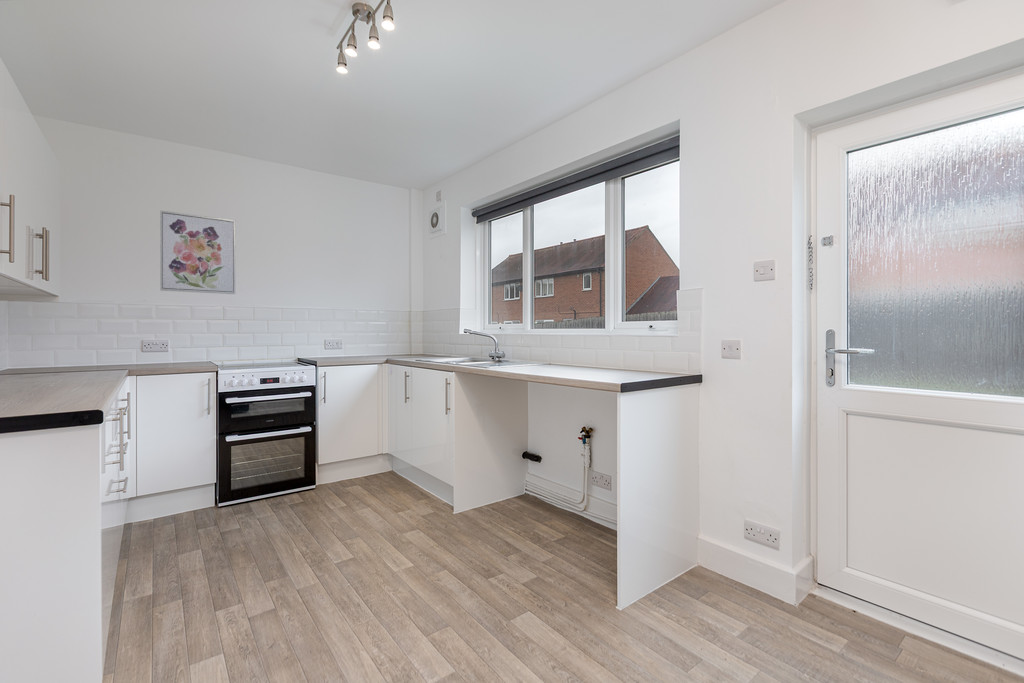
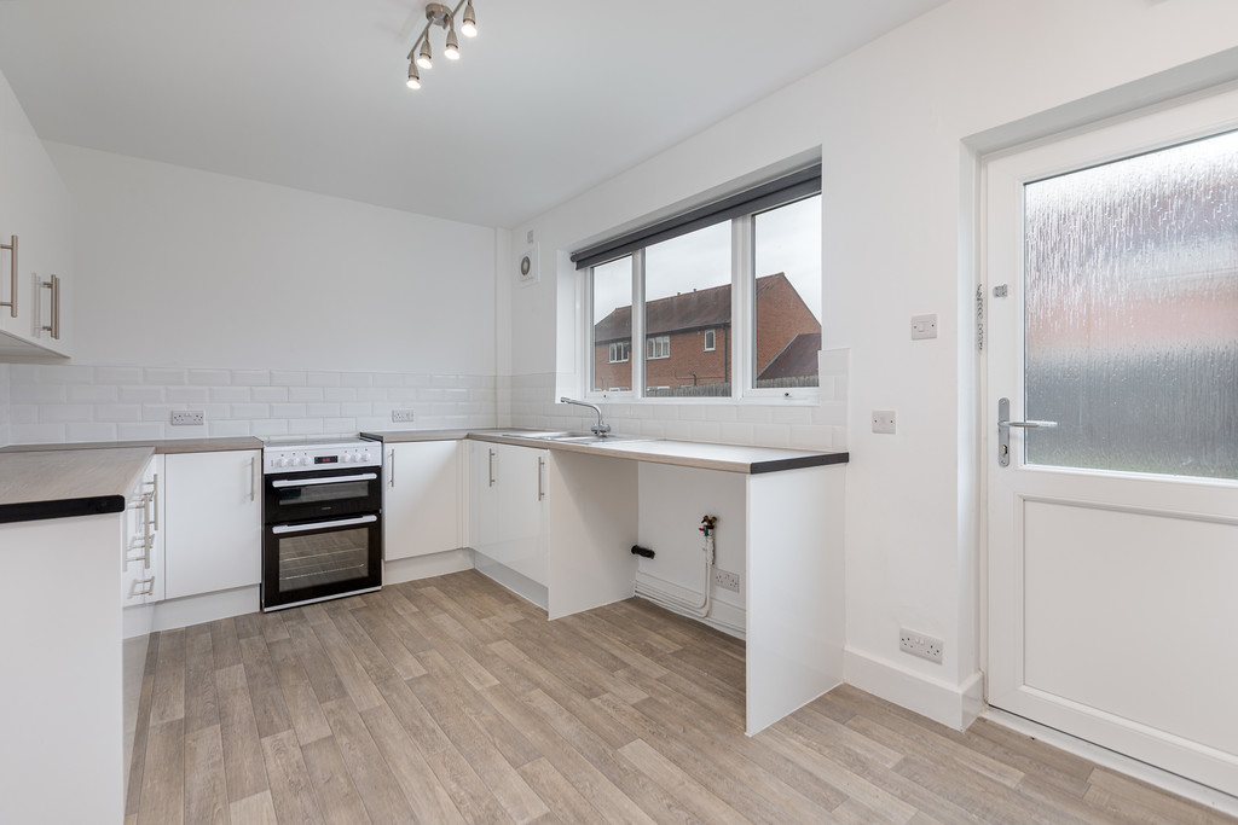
- wall art (199, 254)
